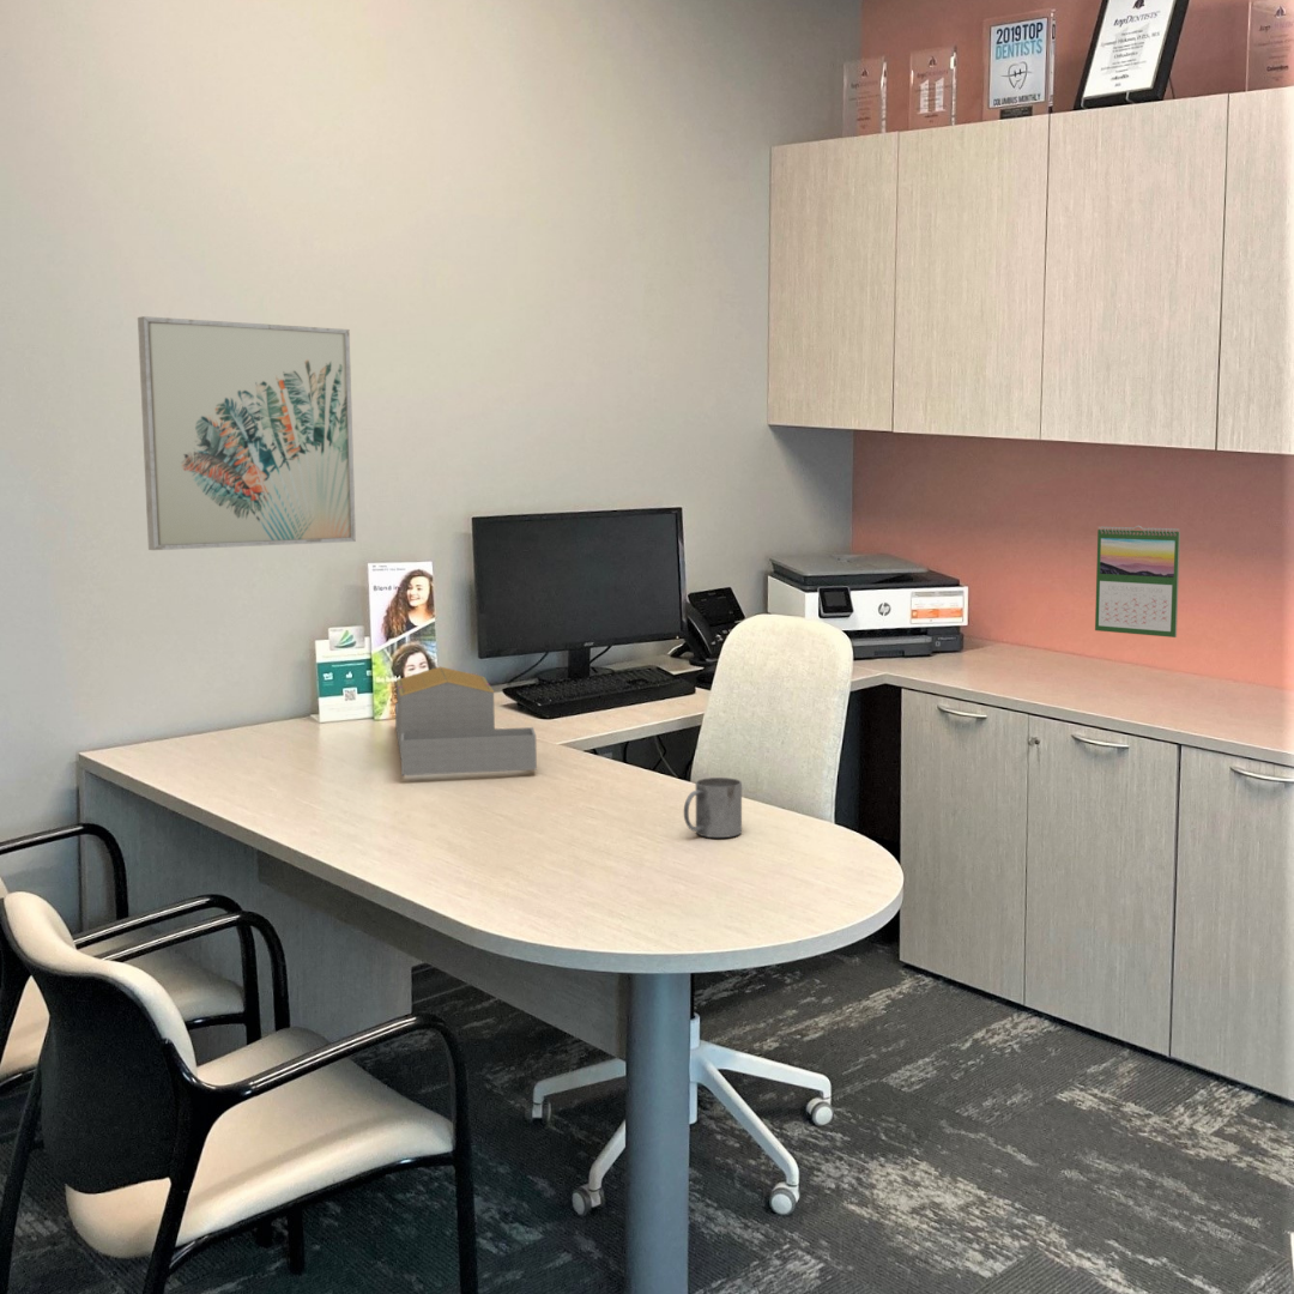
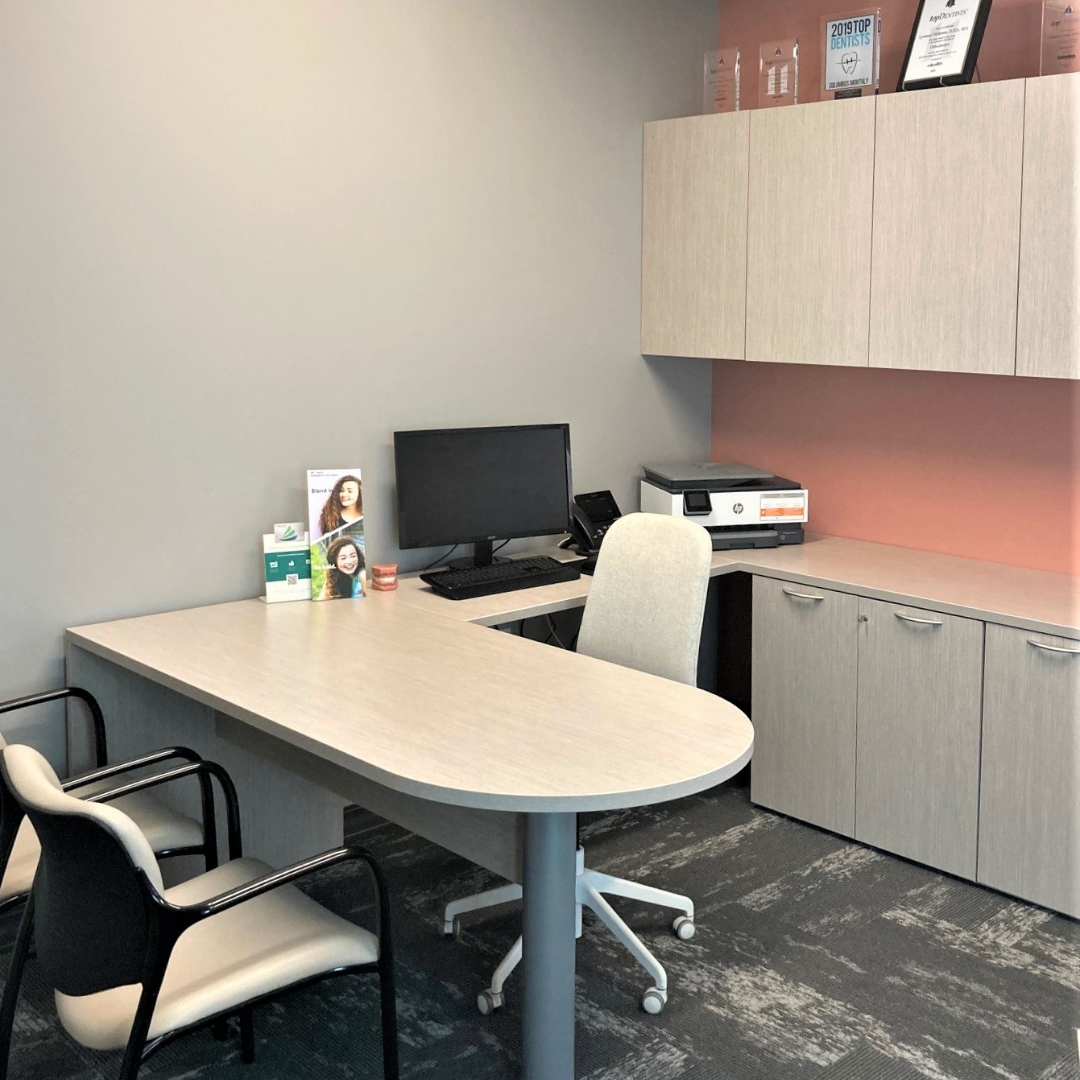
- calendar (1136, 580)
- mug (711, 808)
- wall art (252, 435)
- architectural model (460, 709)
